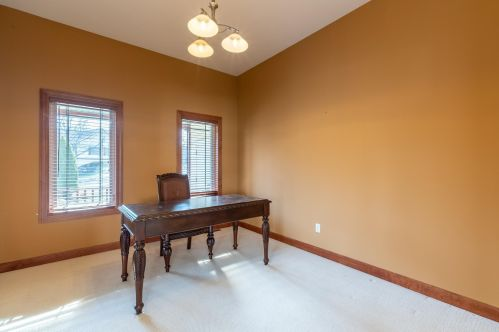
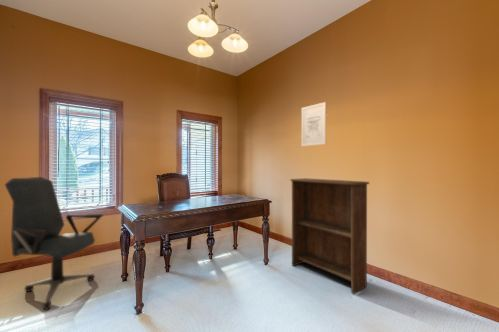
+ bookshelf (325, 227)
+ wall art (313, 125)
+ office chair (52, 234)
